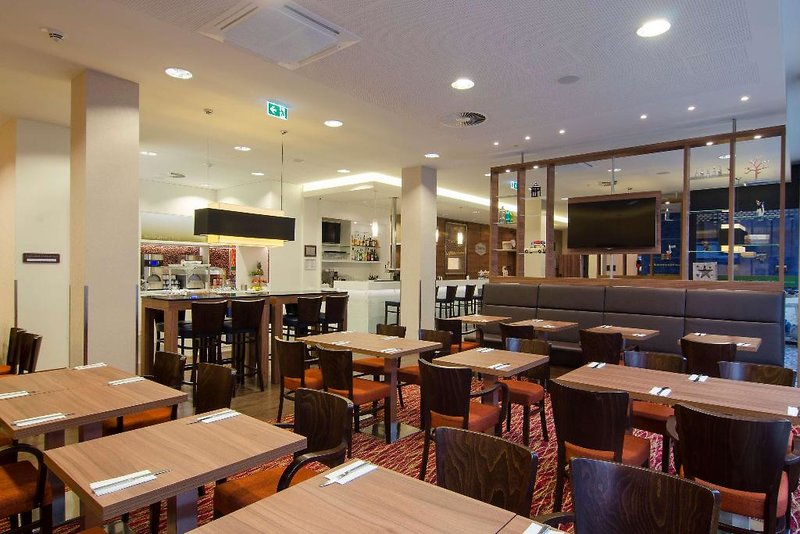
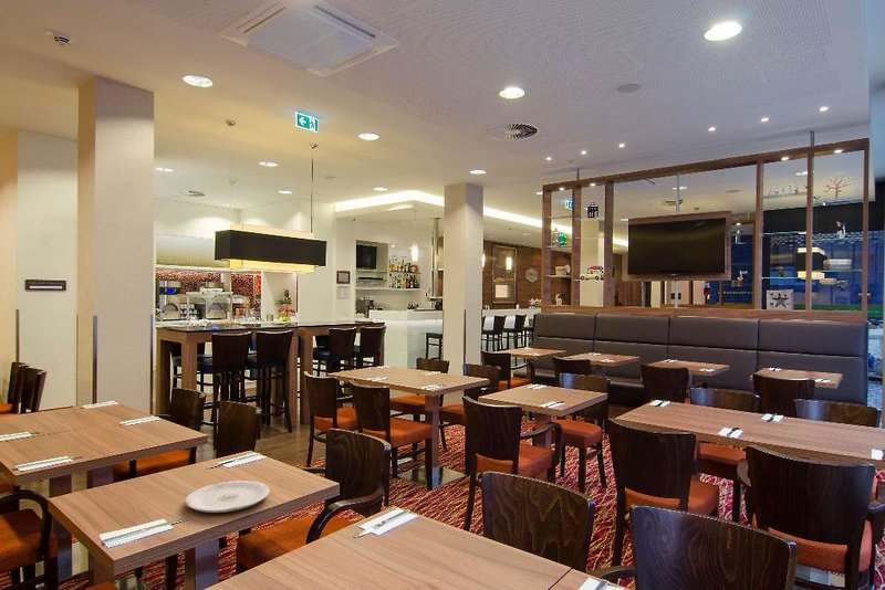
+ plate (228, 497)
